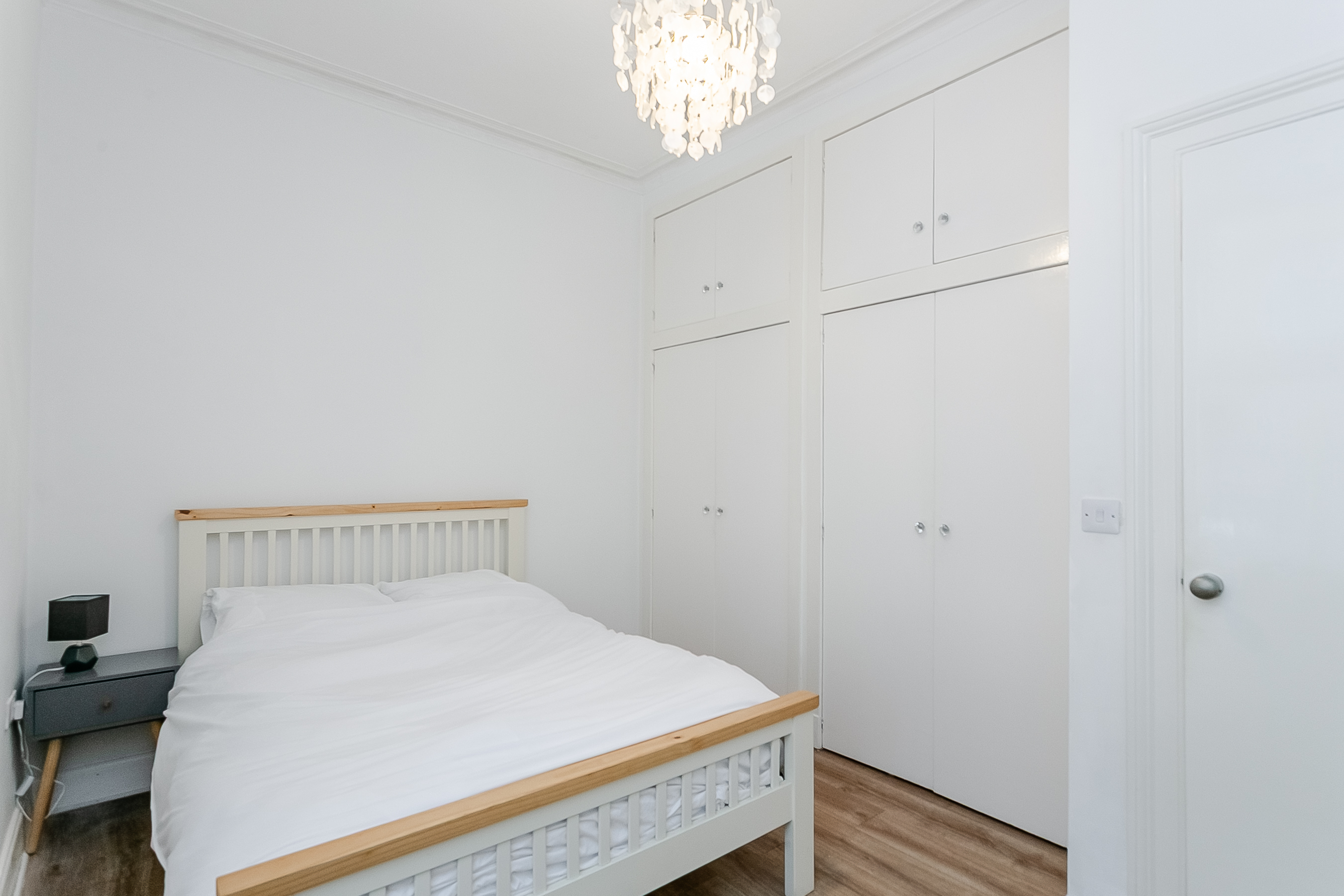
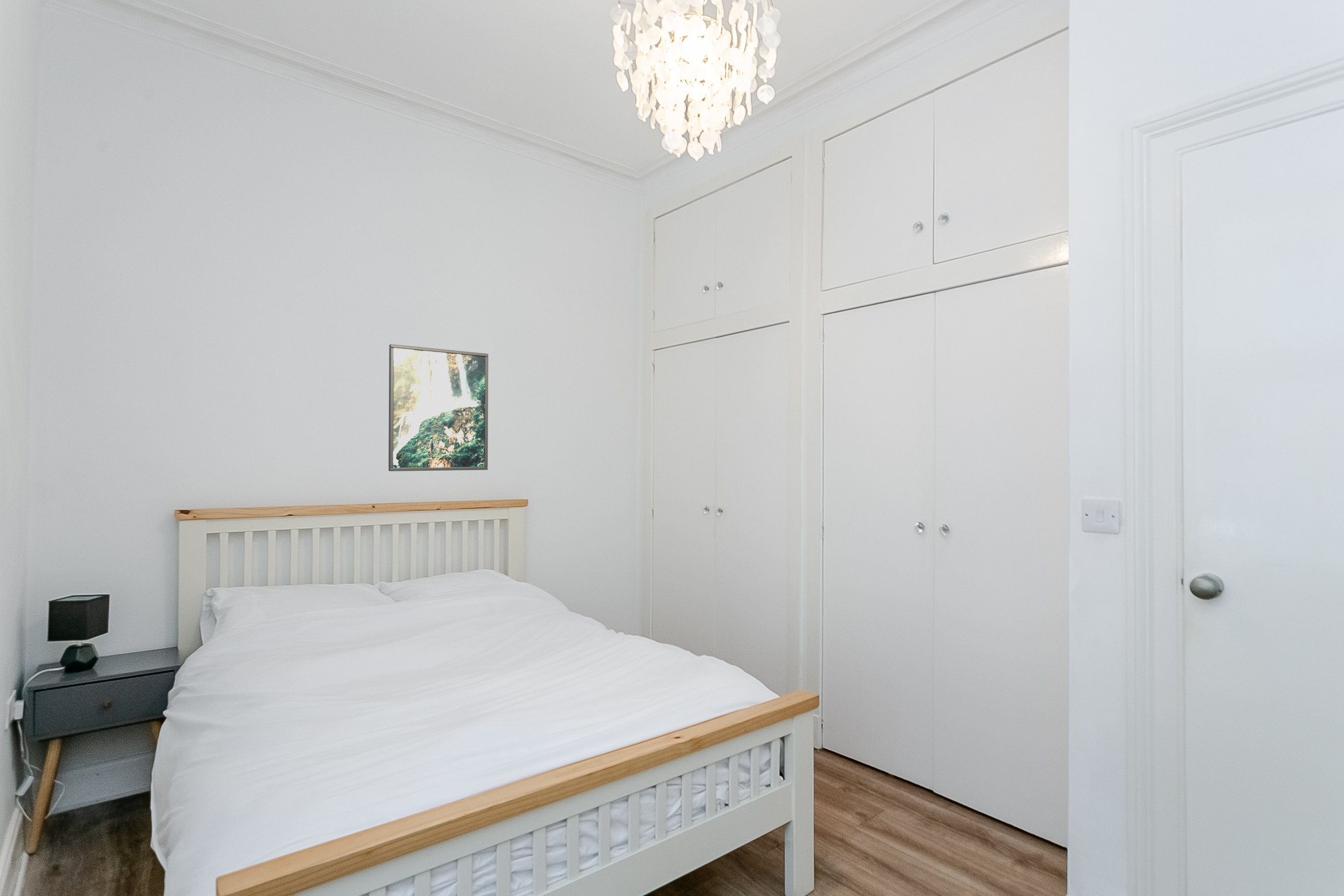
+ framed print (440, 409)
